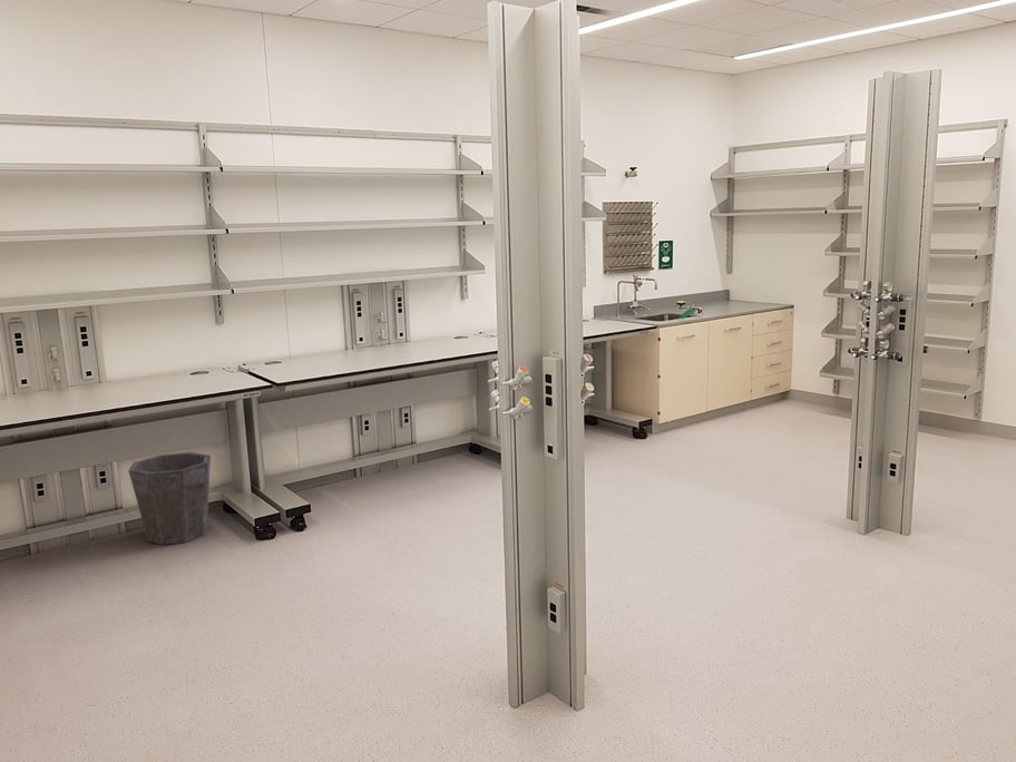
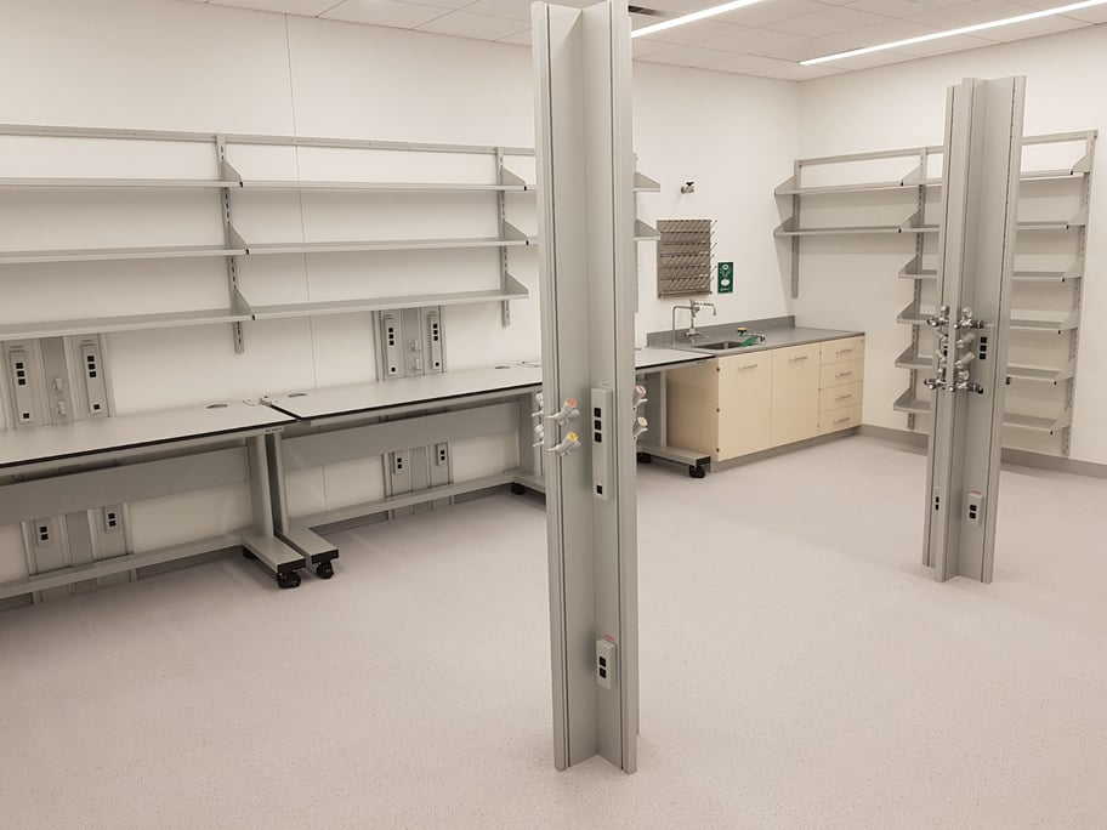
- waste bin (174, 498)
